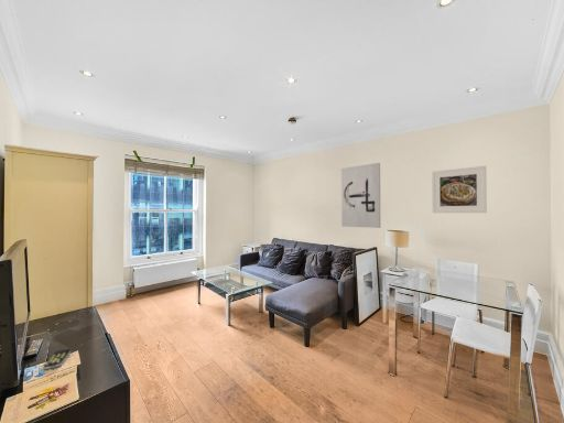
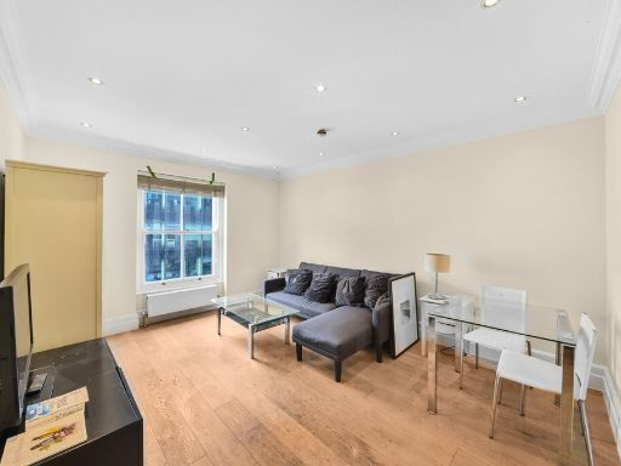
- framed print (457, 191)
- wall art (359, 196)
- remote control (57, 358)
